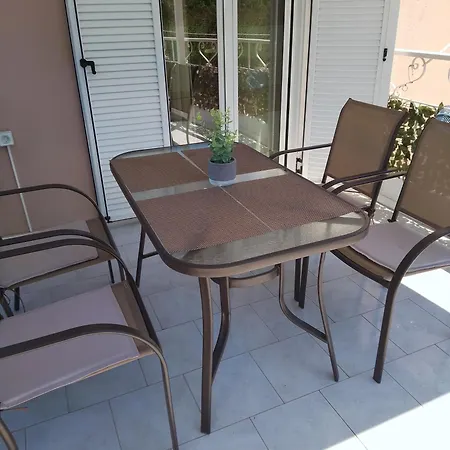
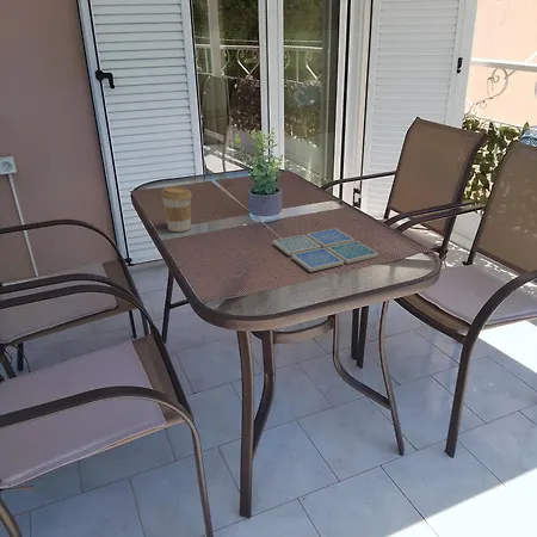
+ drink coaster (323, 248)
+ coffee cup (177, 208)
